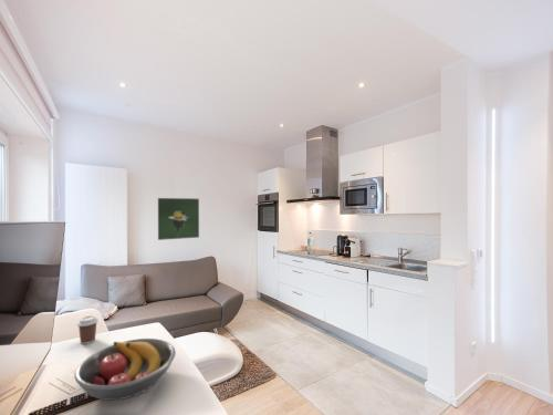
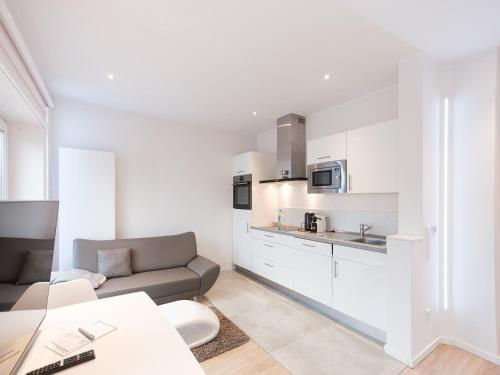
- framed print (179, 218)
- fruit bowl (128, 367)
- coffee cup (87, 329)
